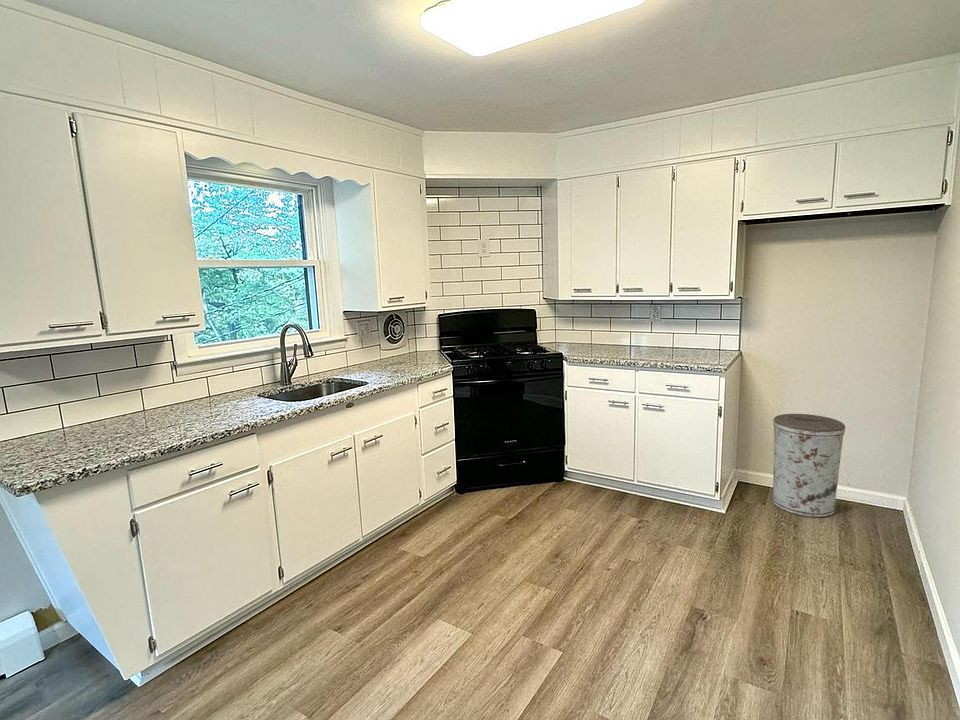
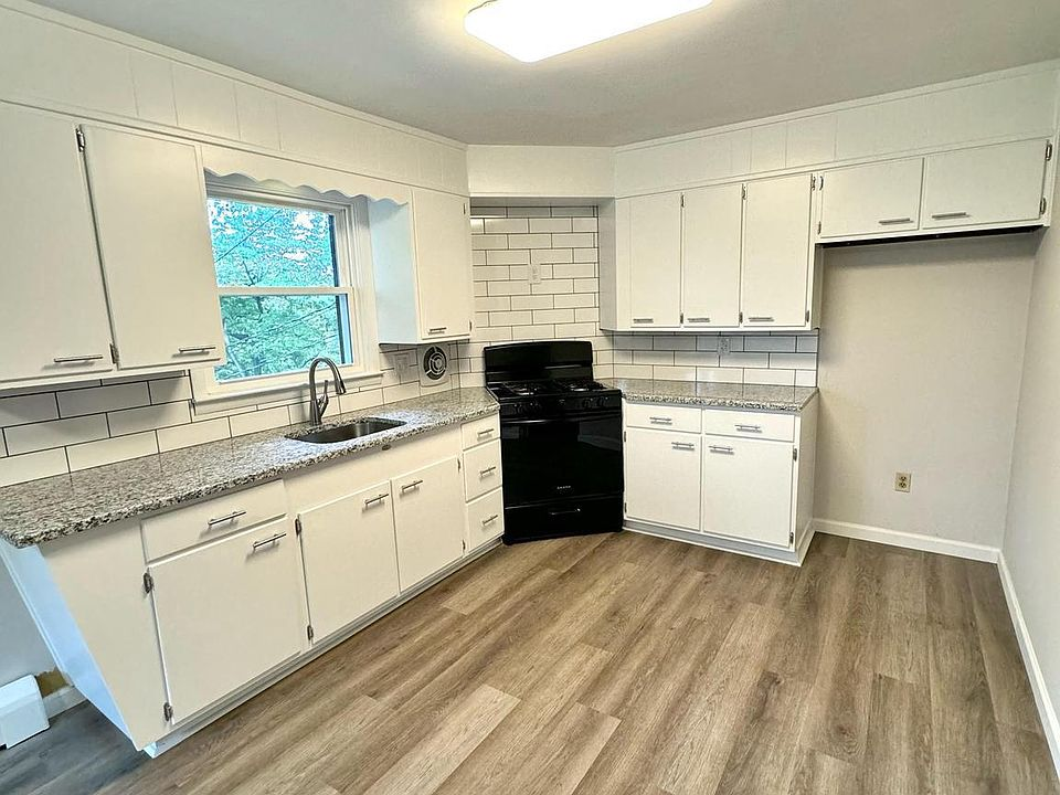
- trash can (805, 461)
